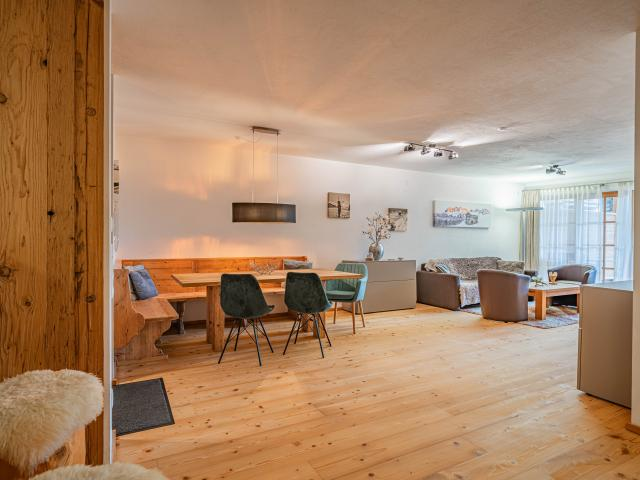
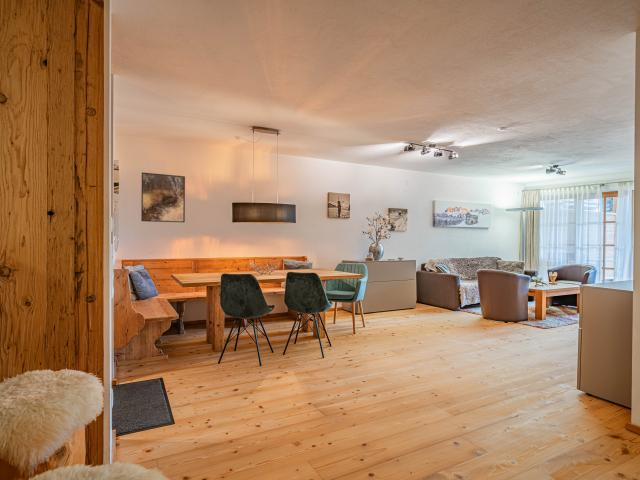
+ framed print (163, 198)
